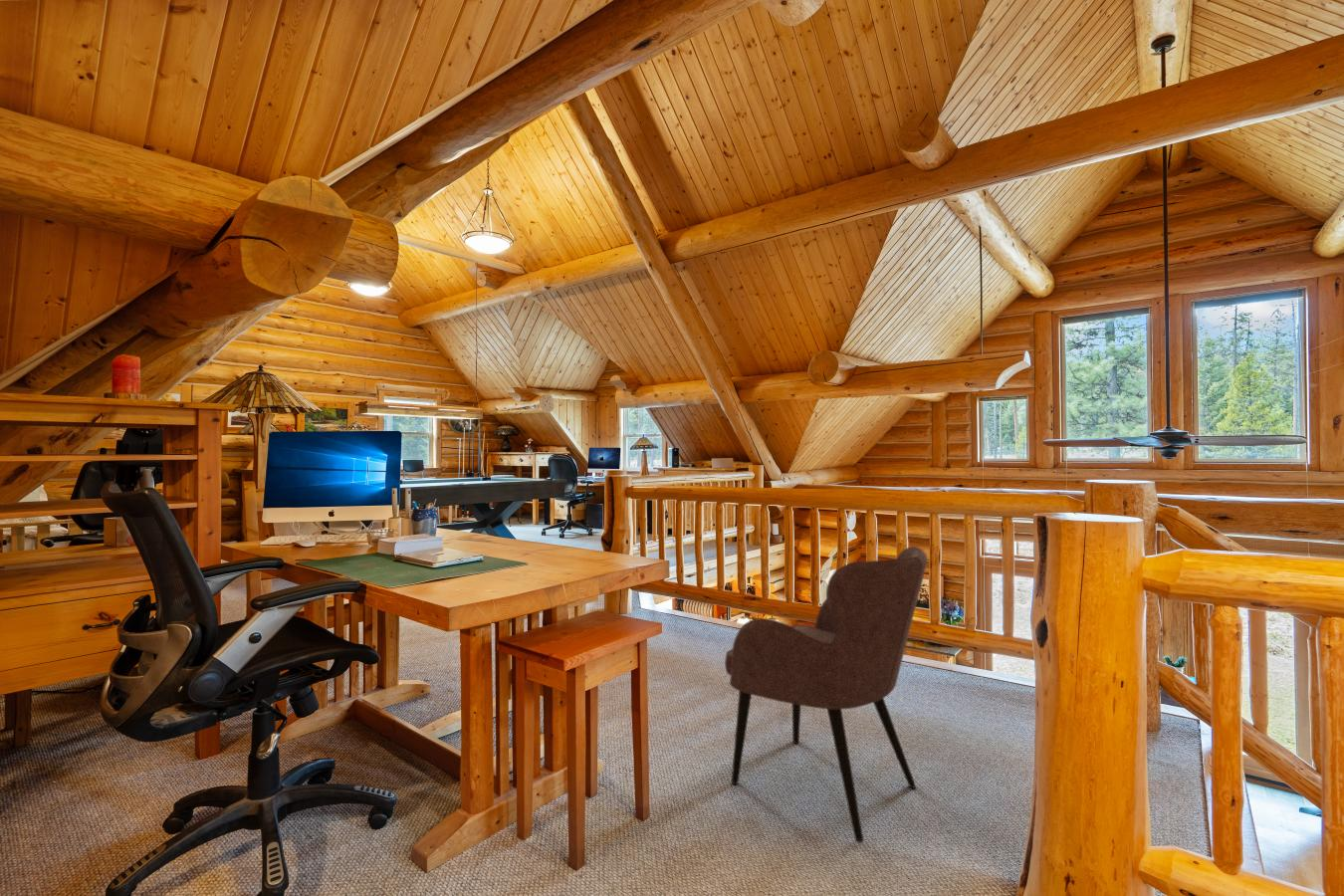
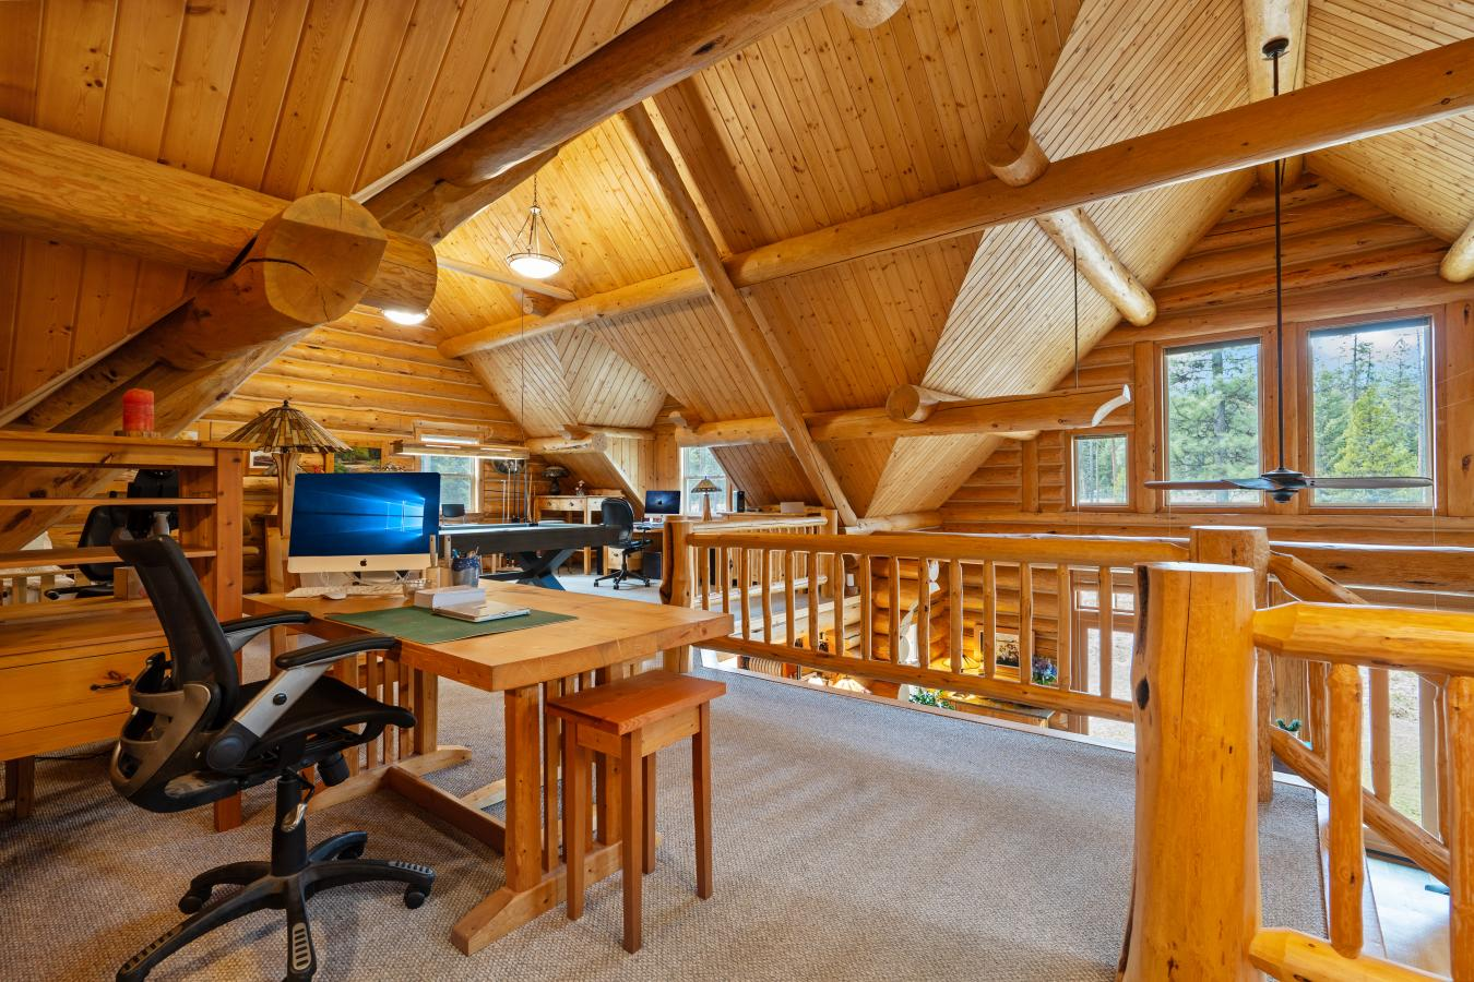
- armchair (832, 667)
